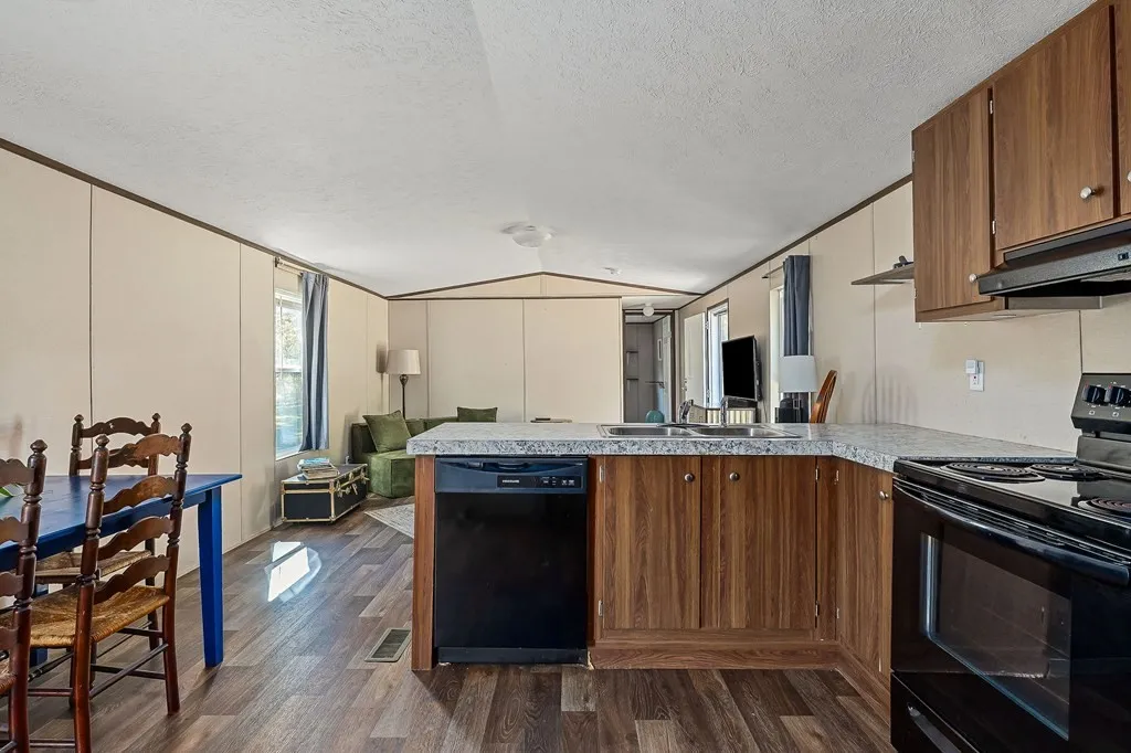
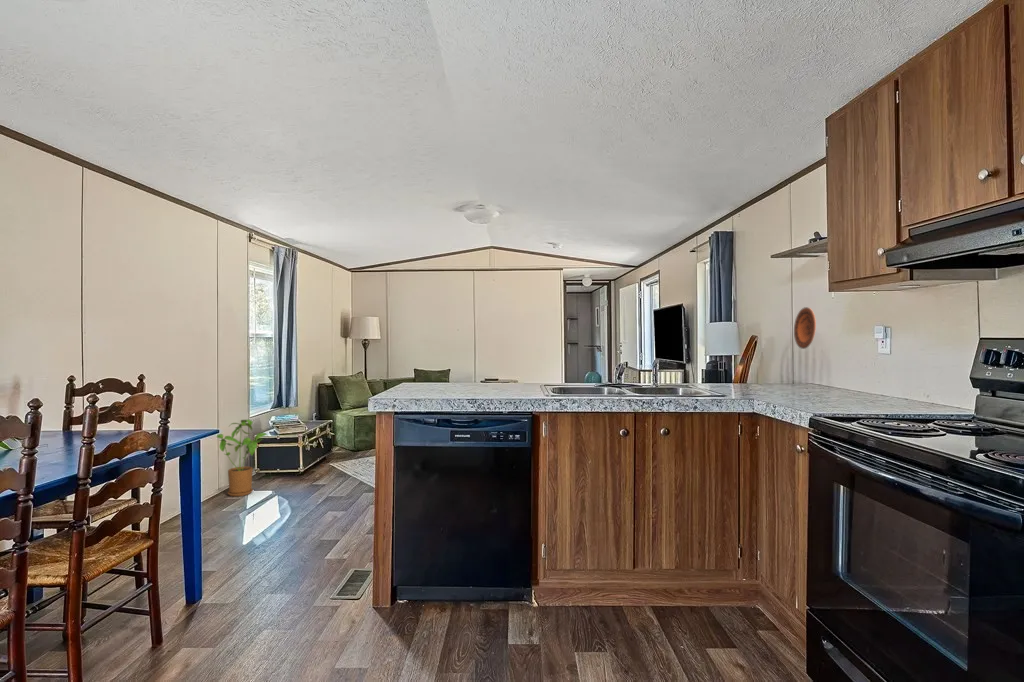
+ decorative plate (805, 328)
+ house plant (244, 457)
